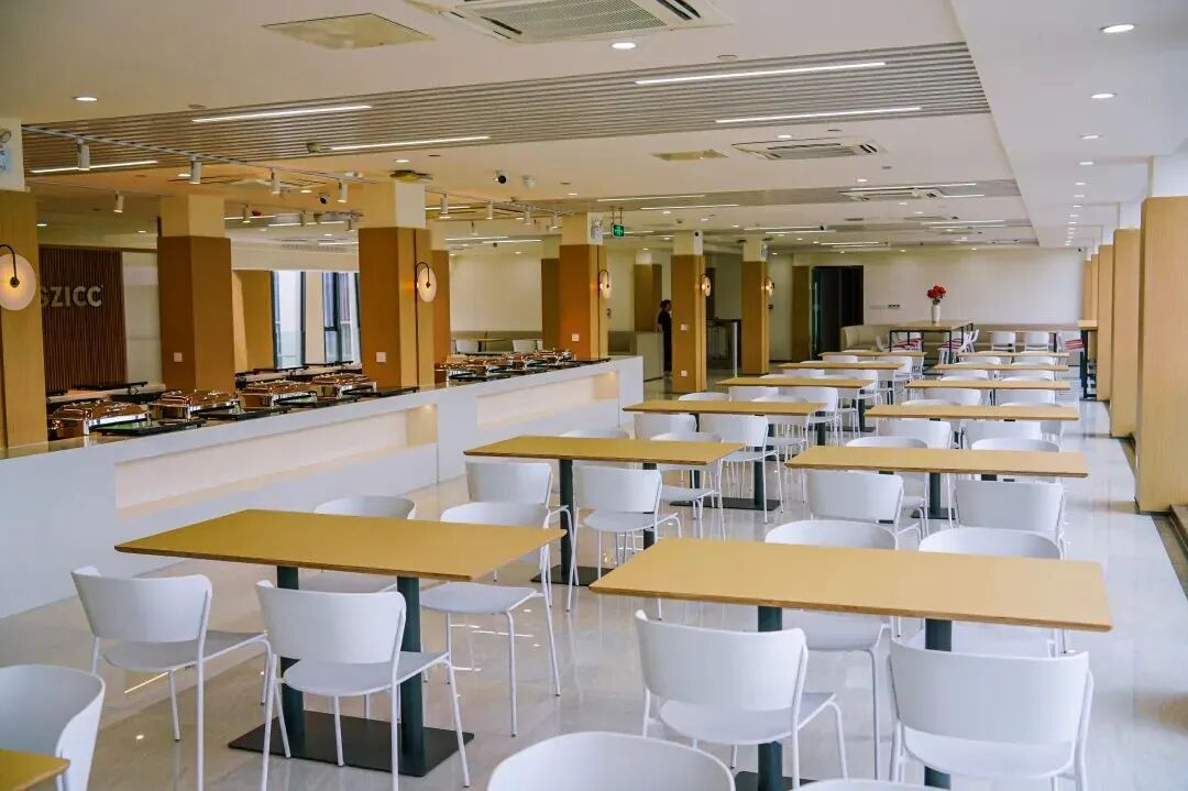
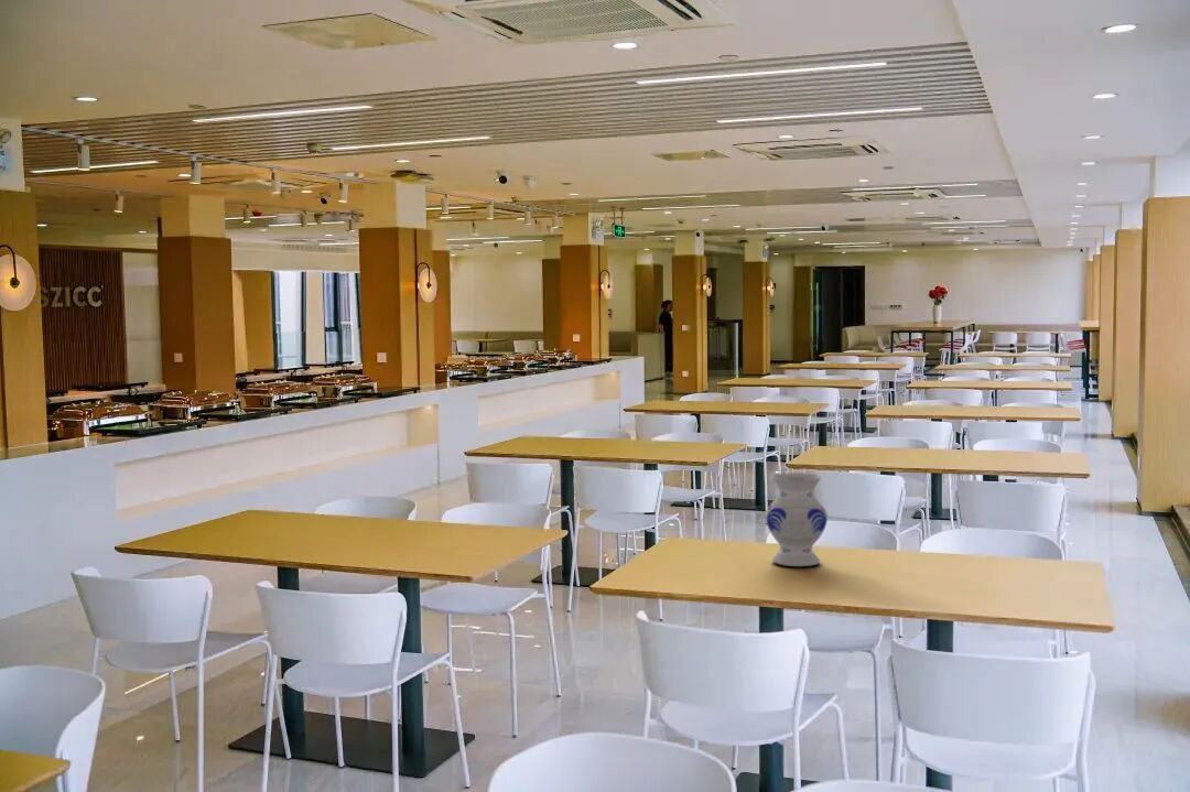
+ vase (796, 519)
